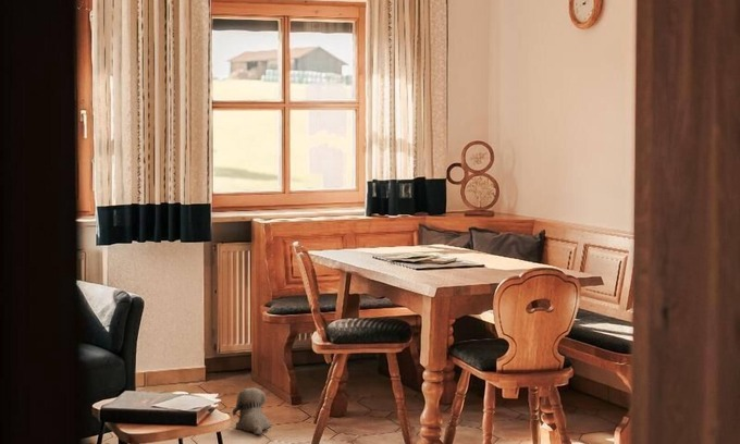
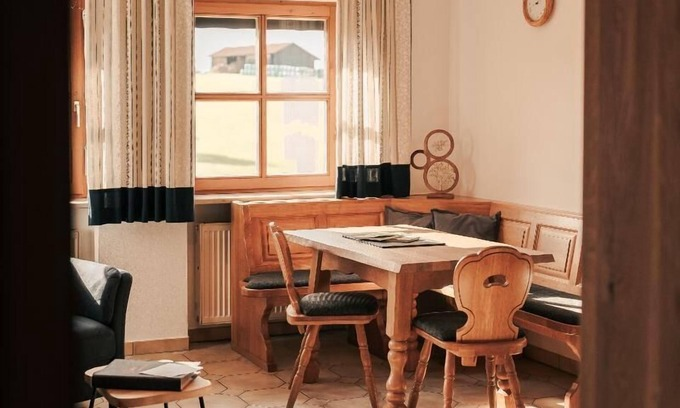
- plush toy (250, 409)
